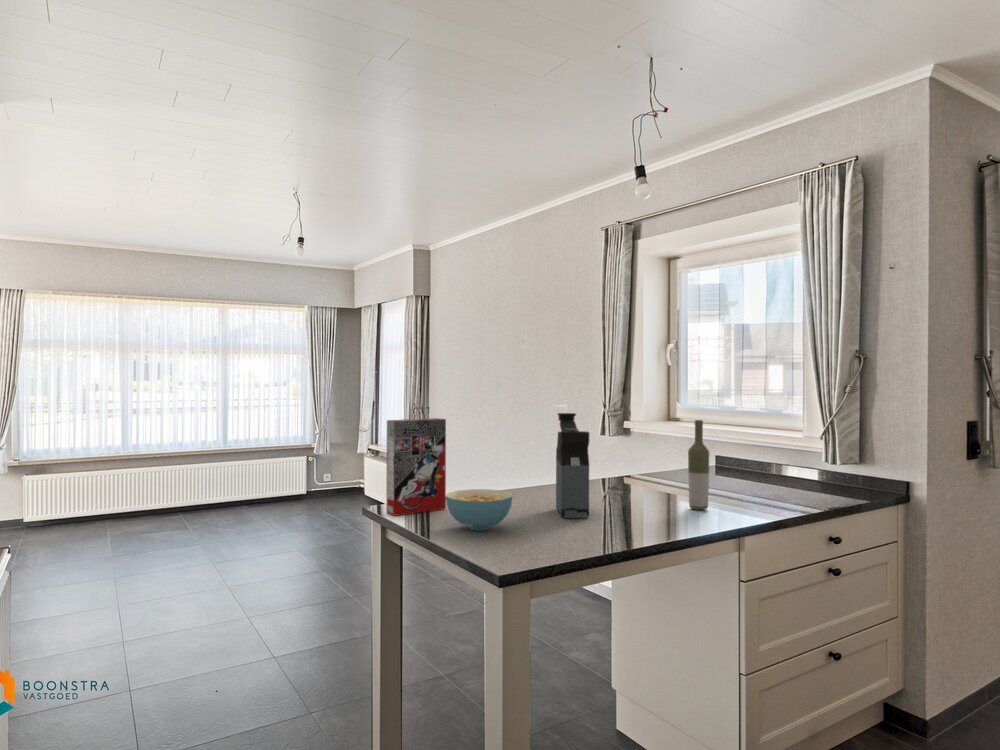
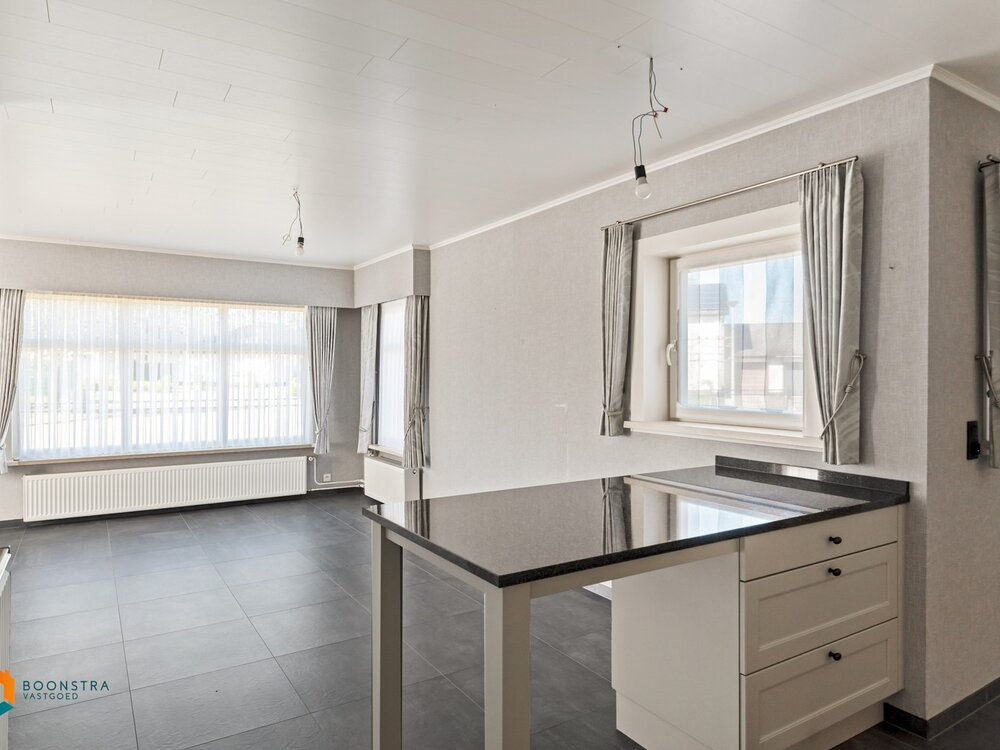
- coffee maker (571, 463)
- bottle (698, 464)
- cereal box (416, 465)
- cereal bowl (479, 511)
